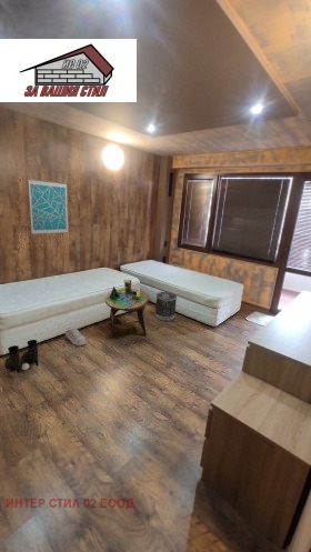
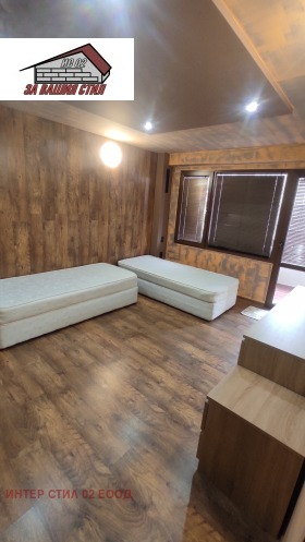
- wastebasket (165, 305)
- side table (127, 304)
- wall art (49, 208)
- shoe (74, 334)
- boots (18, 352)
